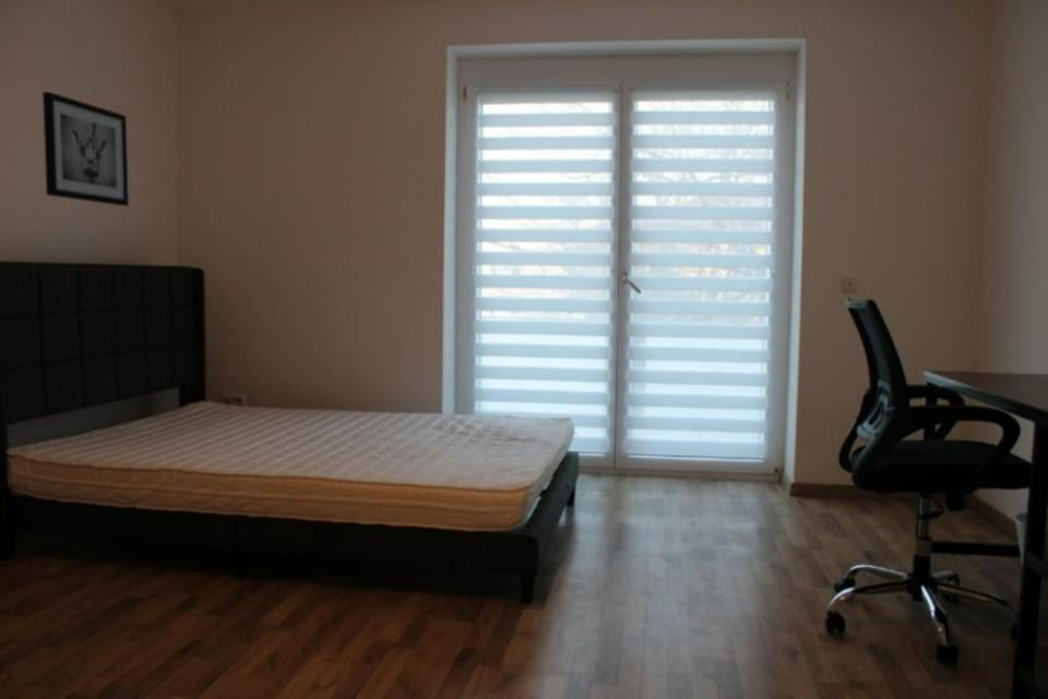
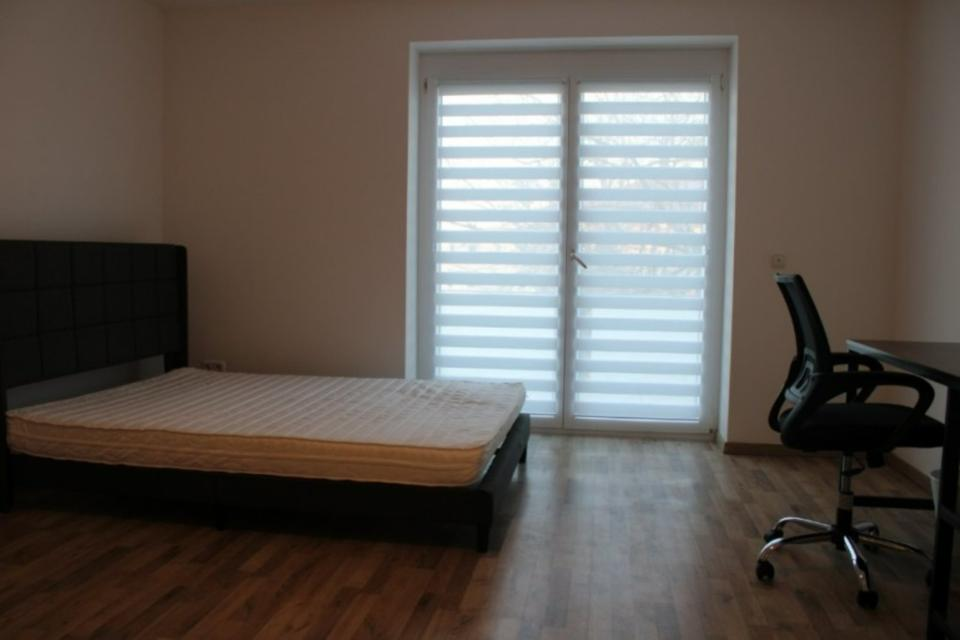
- wall art (88, 153)
